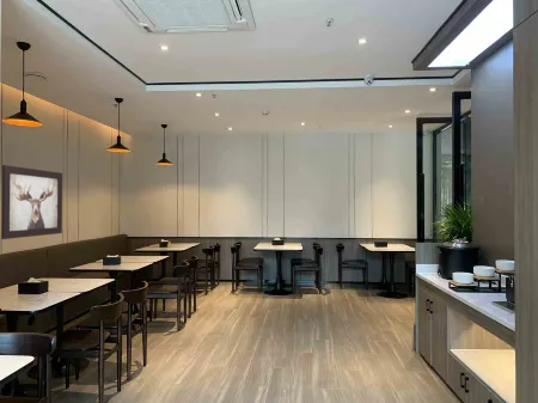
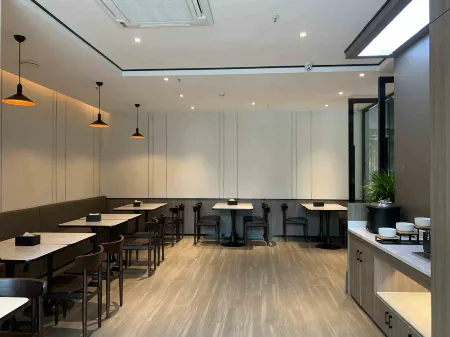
- wall art (35, 202)
